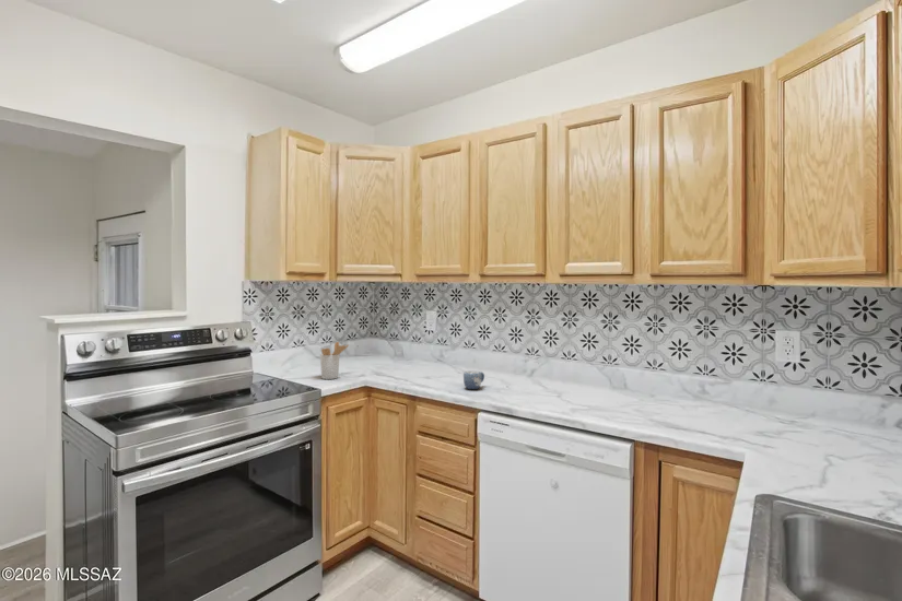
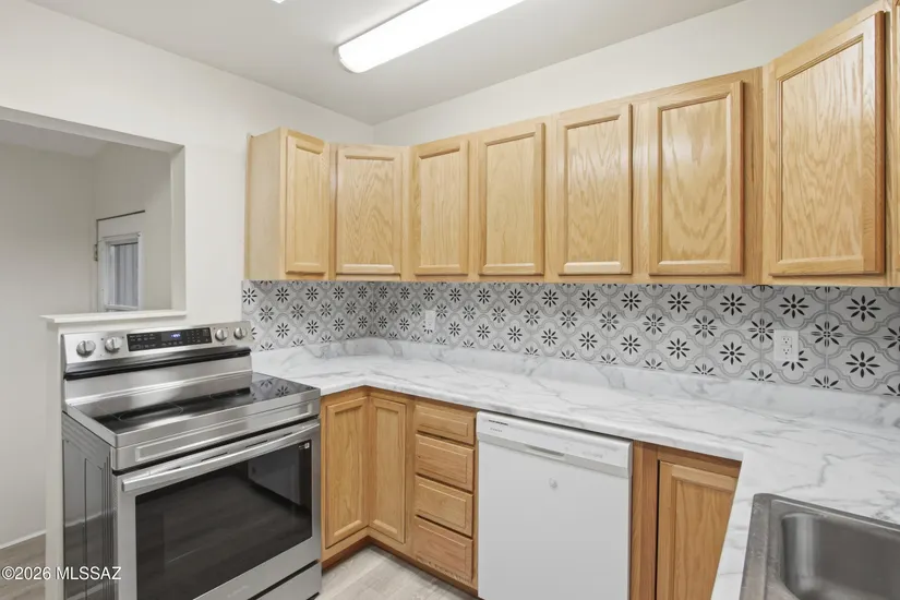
- utensil holder (333, 360)
- mug (475, 379)
